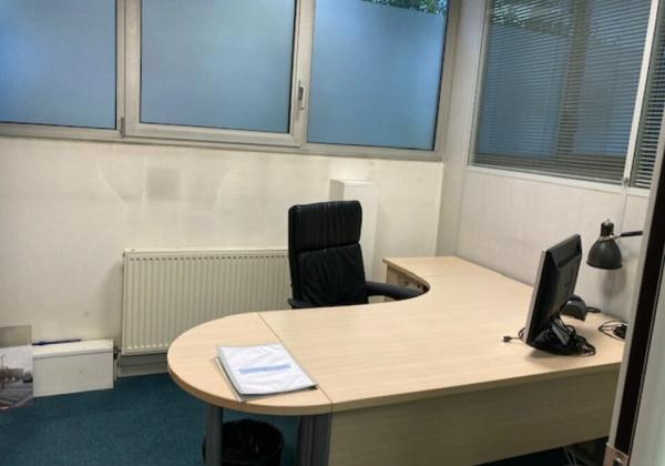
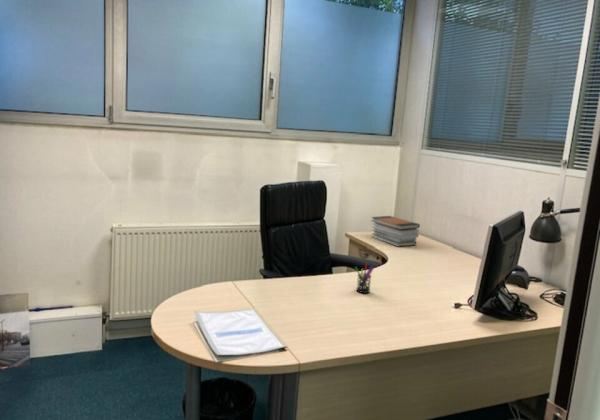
+ book stack (394, 230)
+ pen holder (362, 277)
